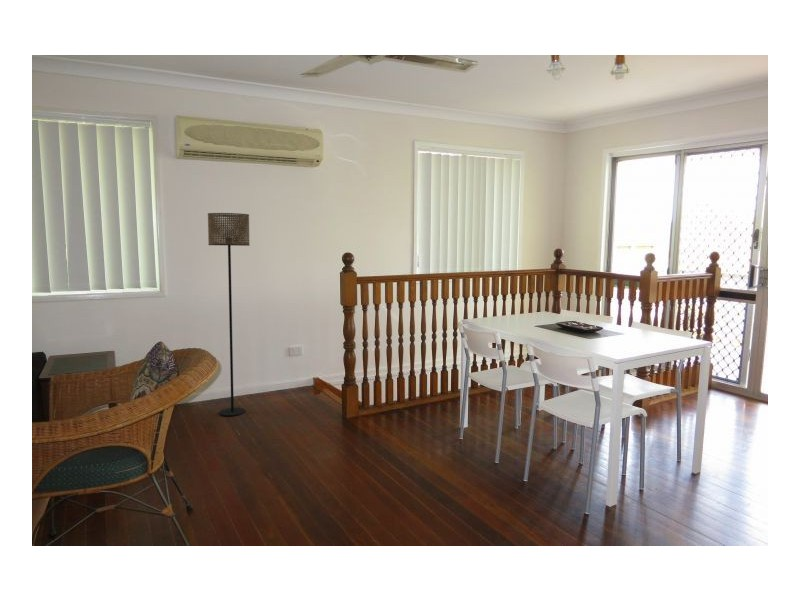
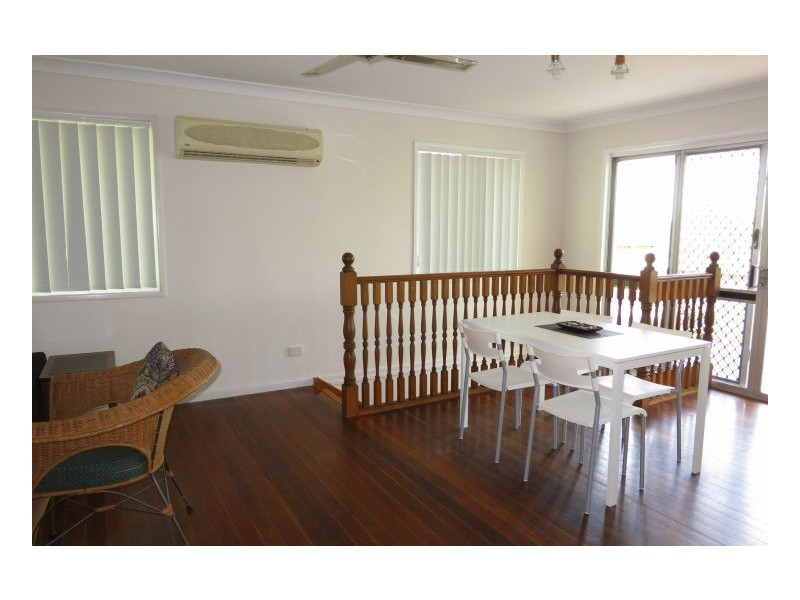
- floor lamp (230, 314)
